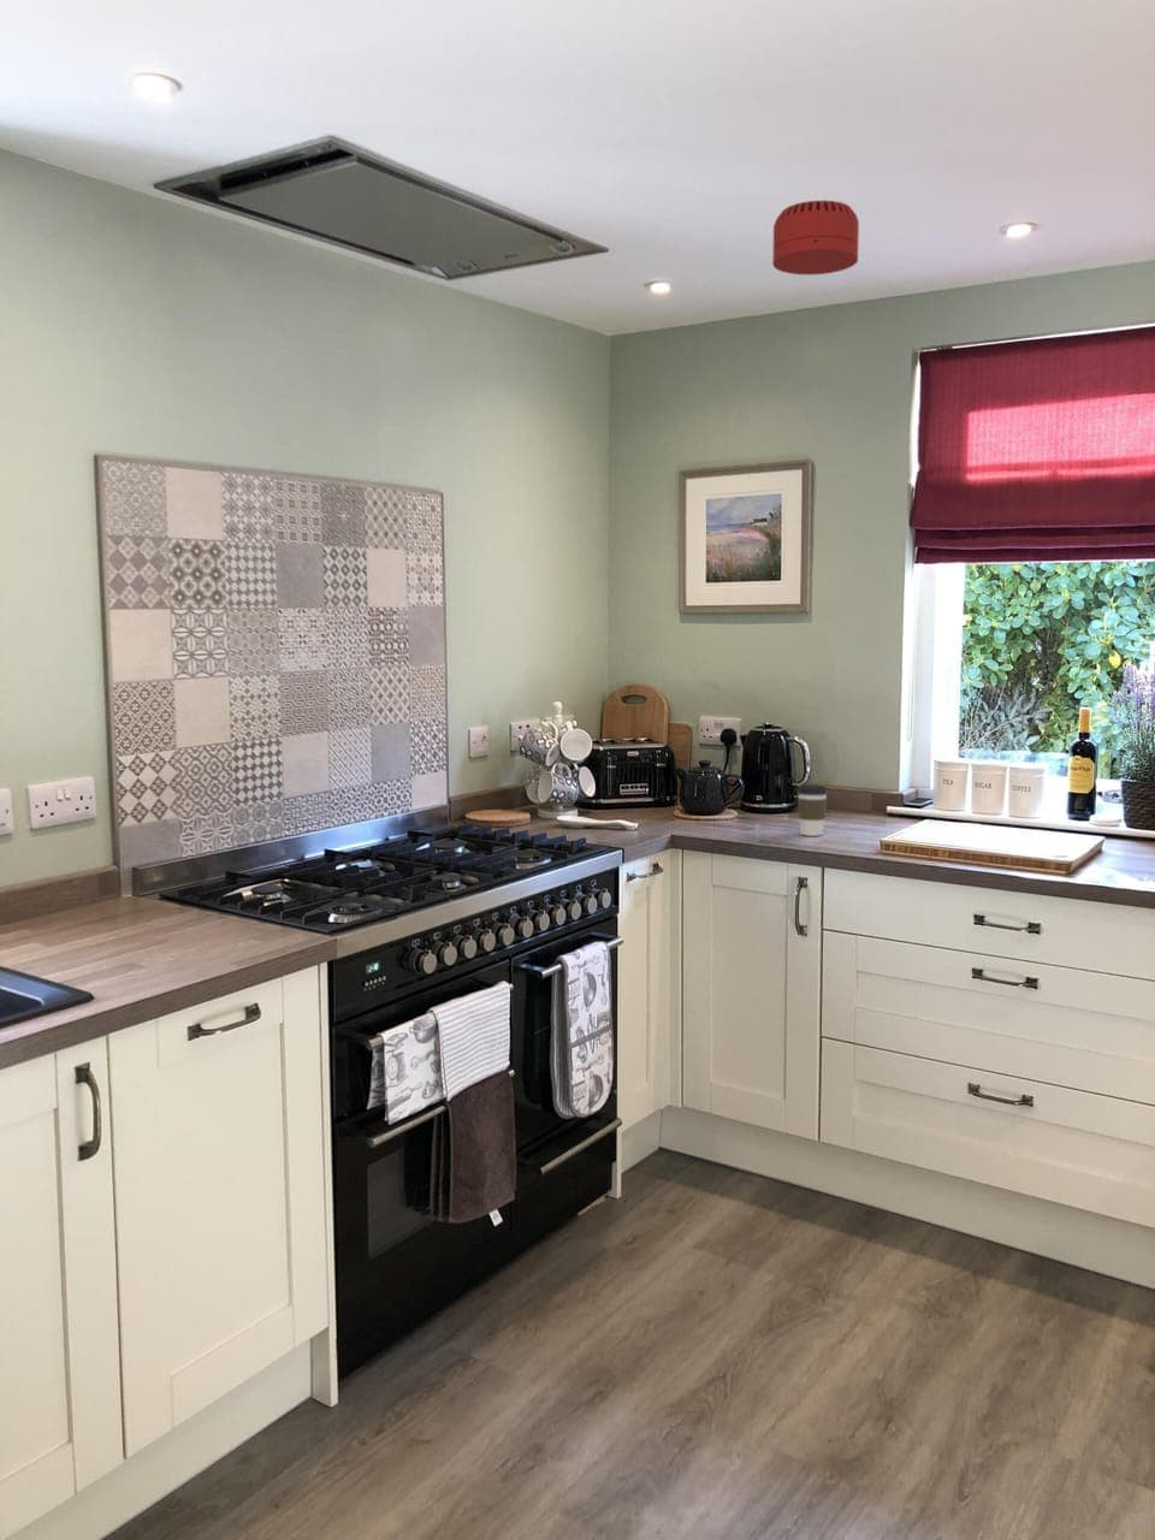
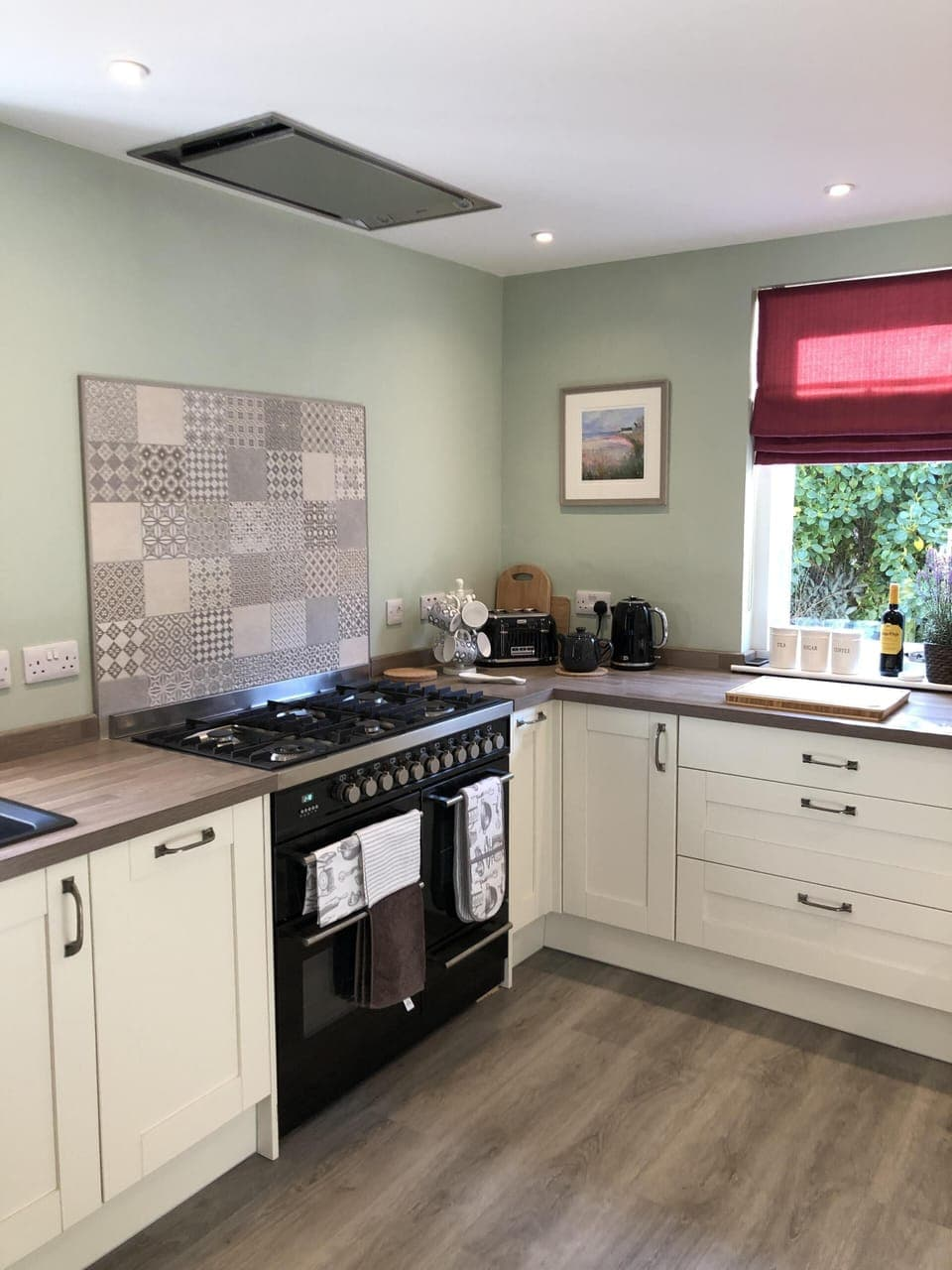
- coffee cup (810, 810)
- smoke detector (814, 235)
